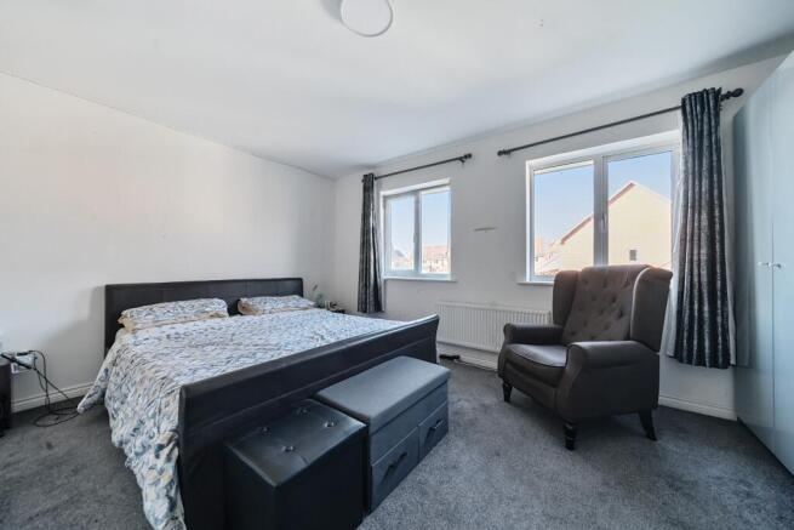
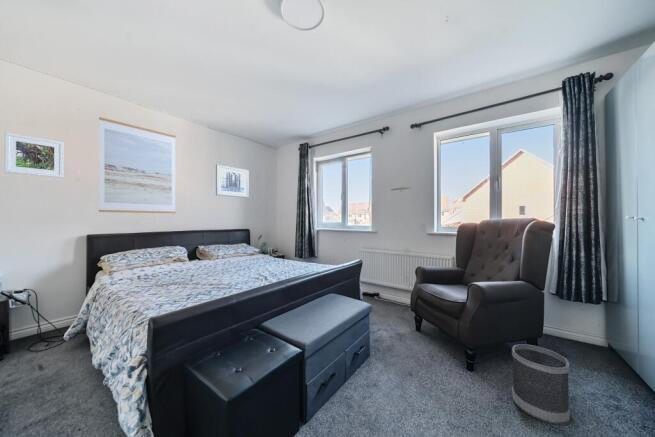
+ wall art (141, 170)
+ wastebasket (539, 380)
+ wall art (233, 182)
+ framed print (35, 156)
